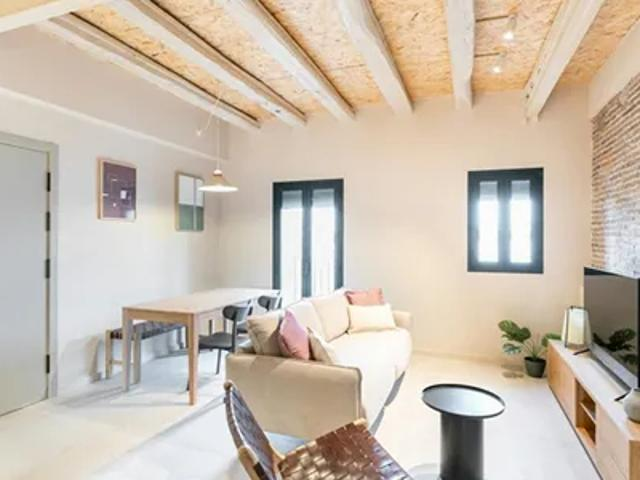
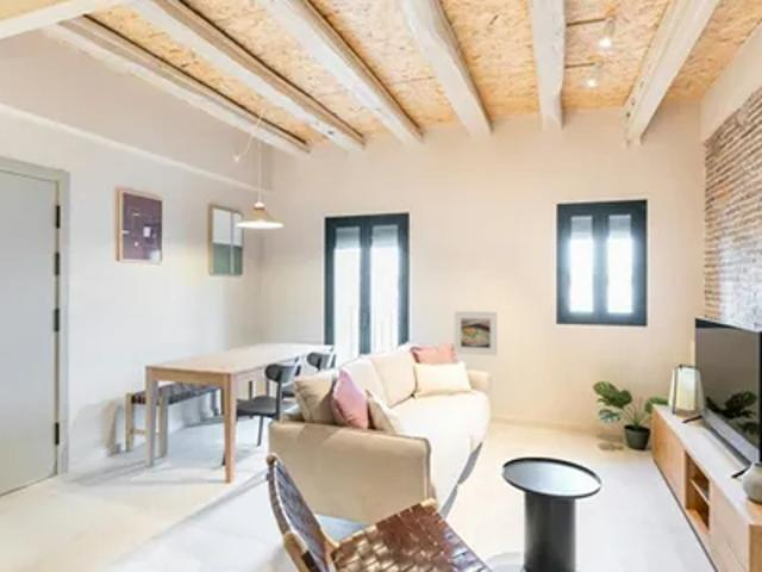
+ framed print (475, 332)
